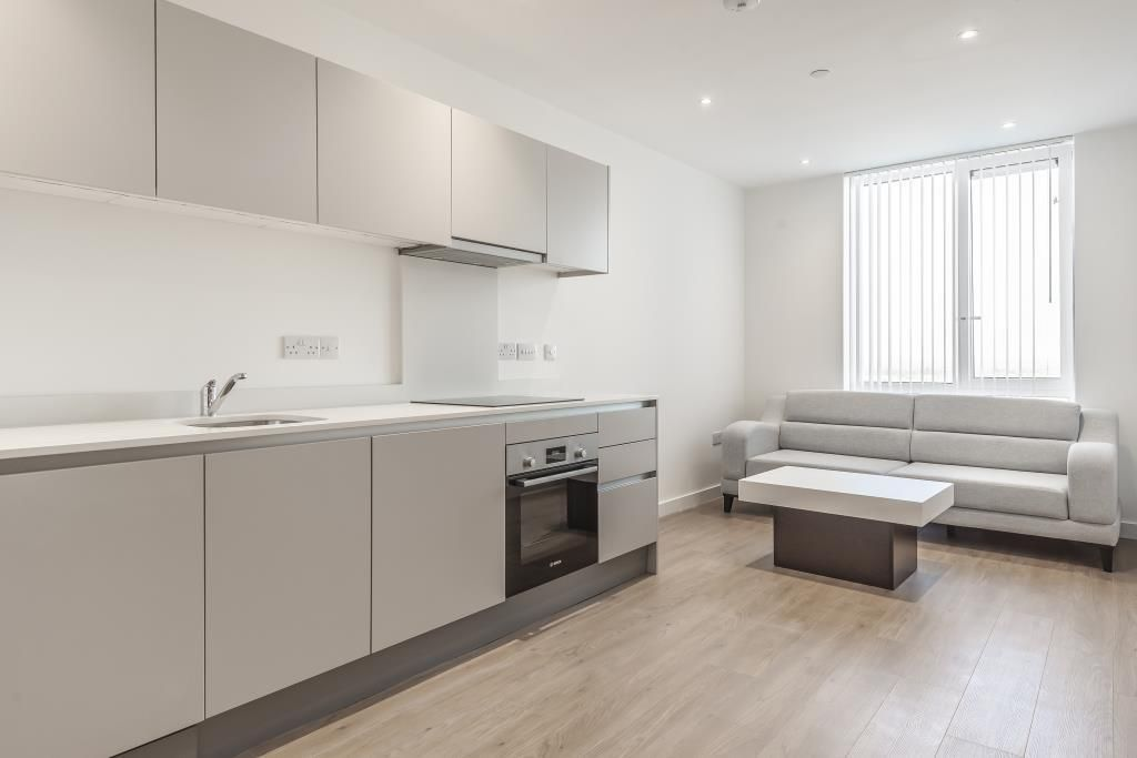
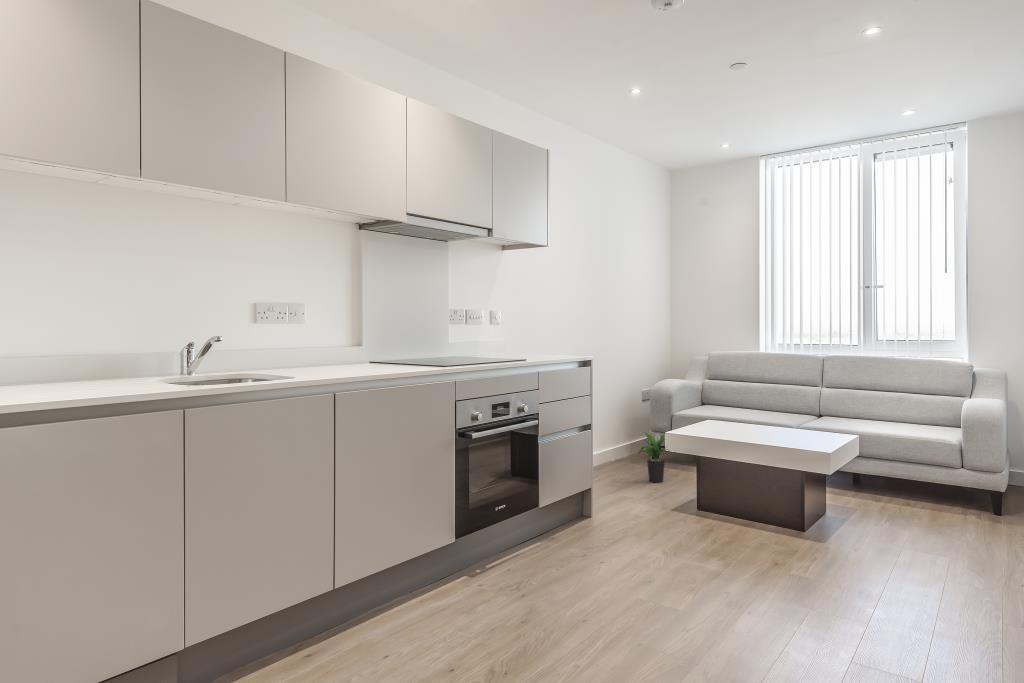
+ potted plant (654, 456)
